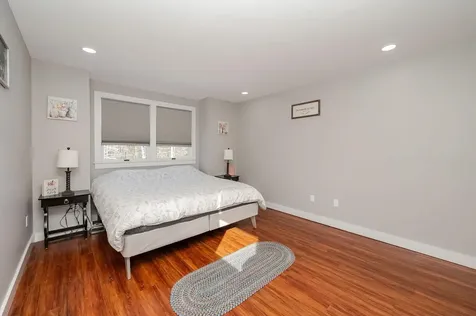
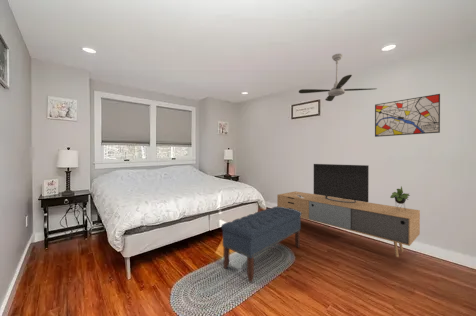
+ ceiling fan (336, 74)
+ bench (265, 235)
+ media console (336, 199)
+ wall art (404, 117)
